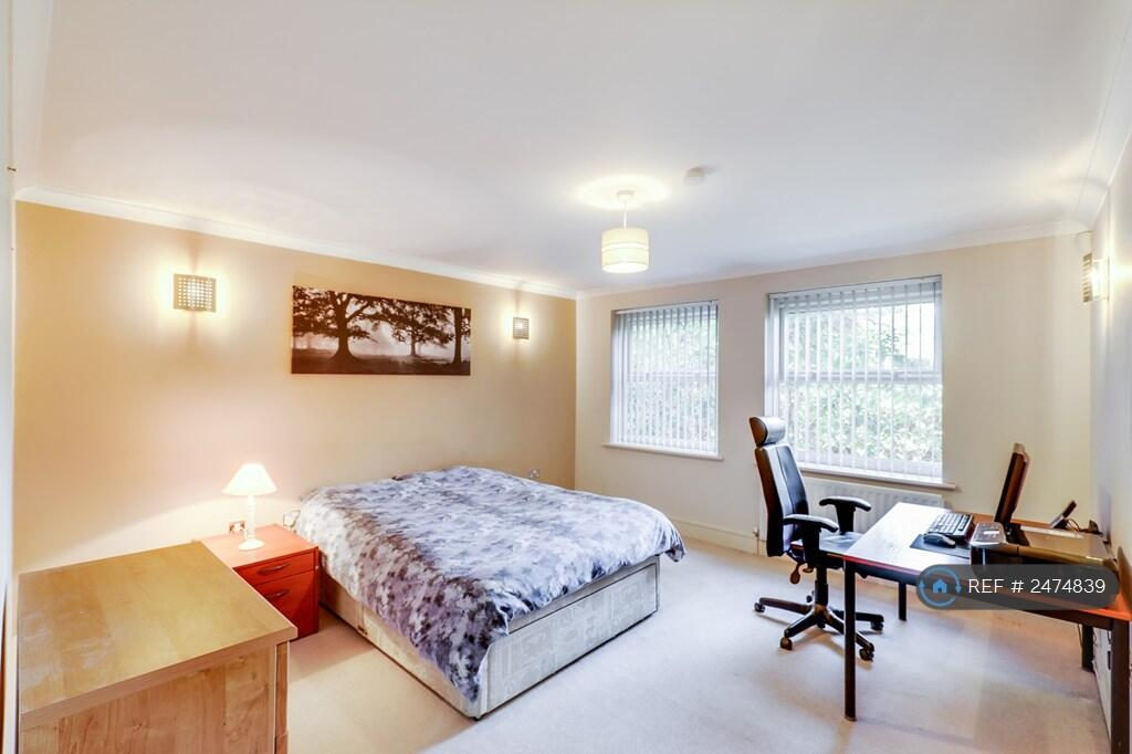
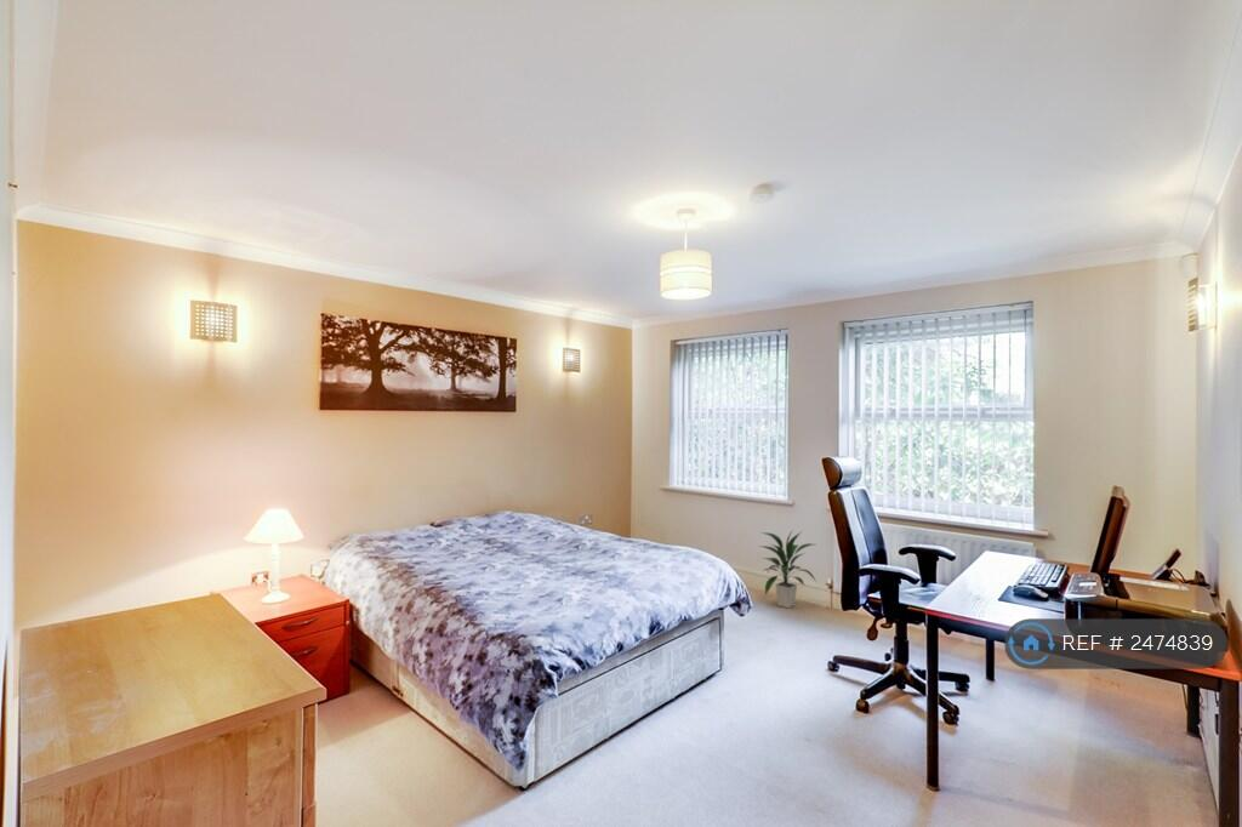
+ indoor plant (784, 566)
